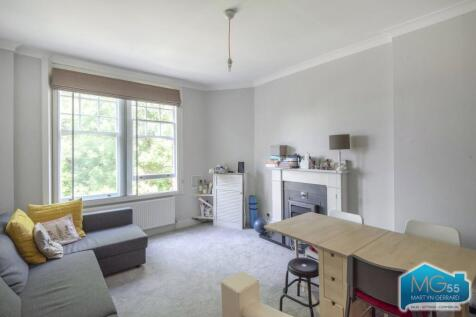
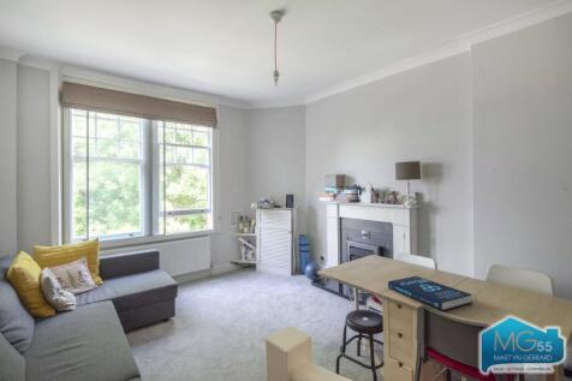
+ book (427, 291)
